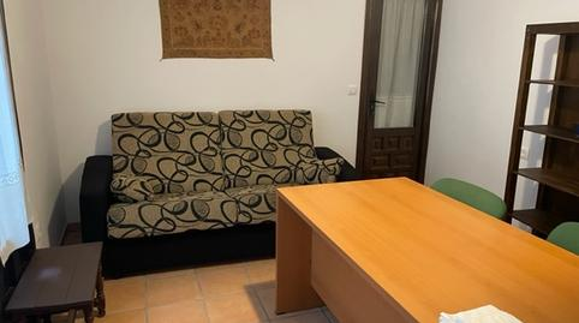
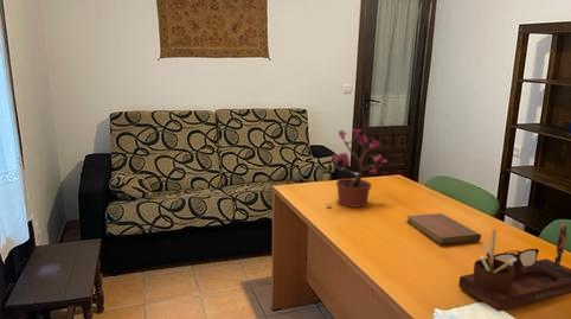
+ notebook (441, 227)
+ potted plant (349, 162)
+ desk organizer (522, 260)
